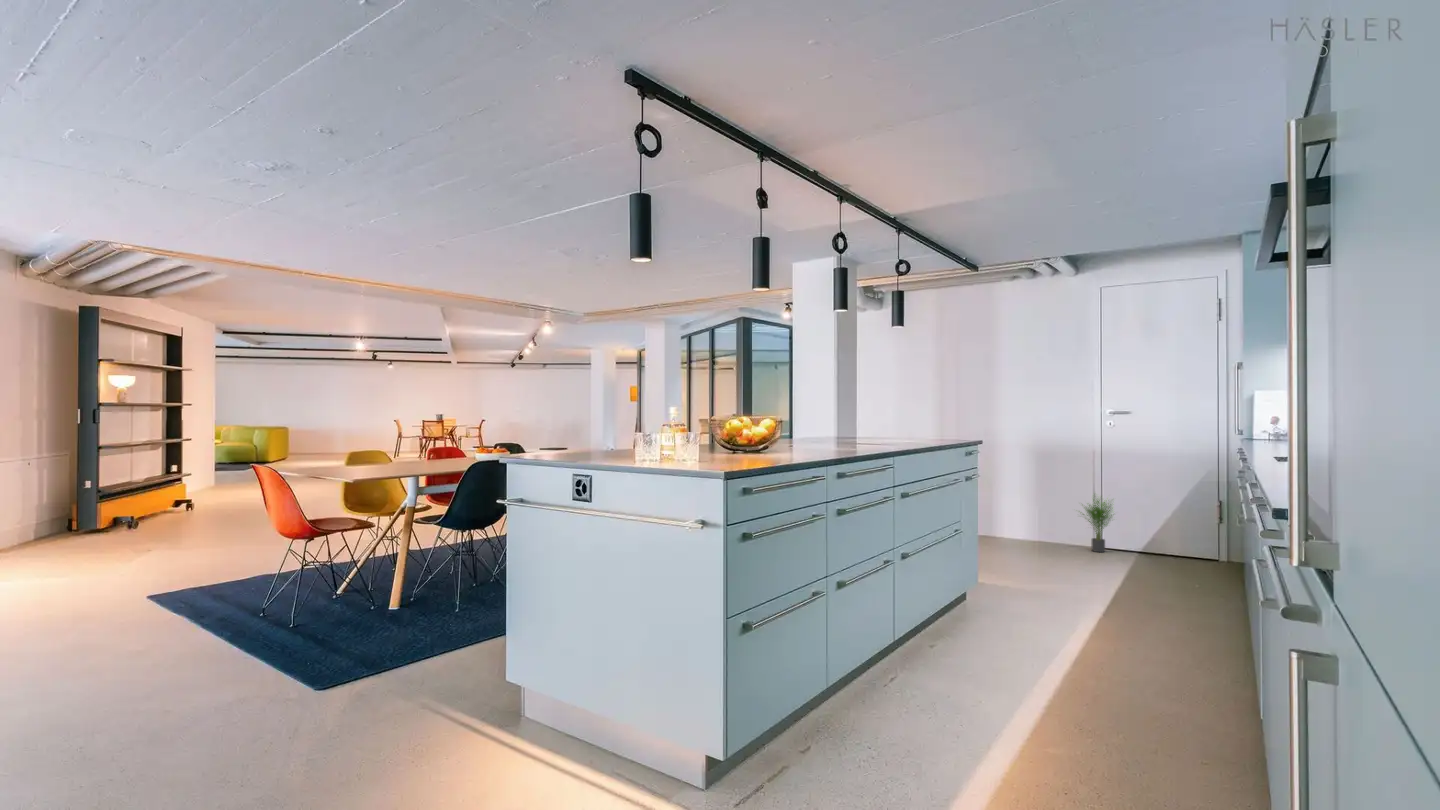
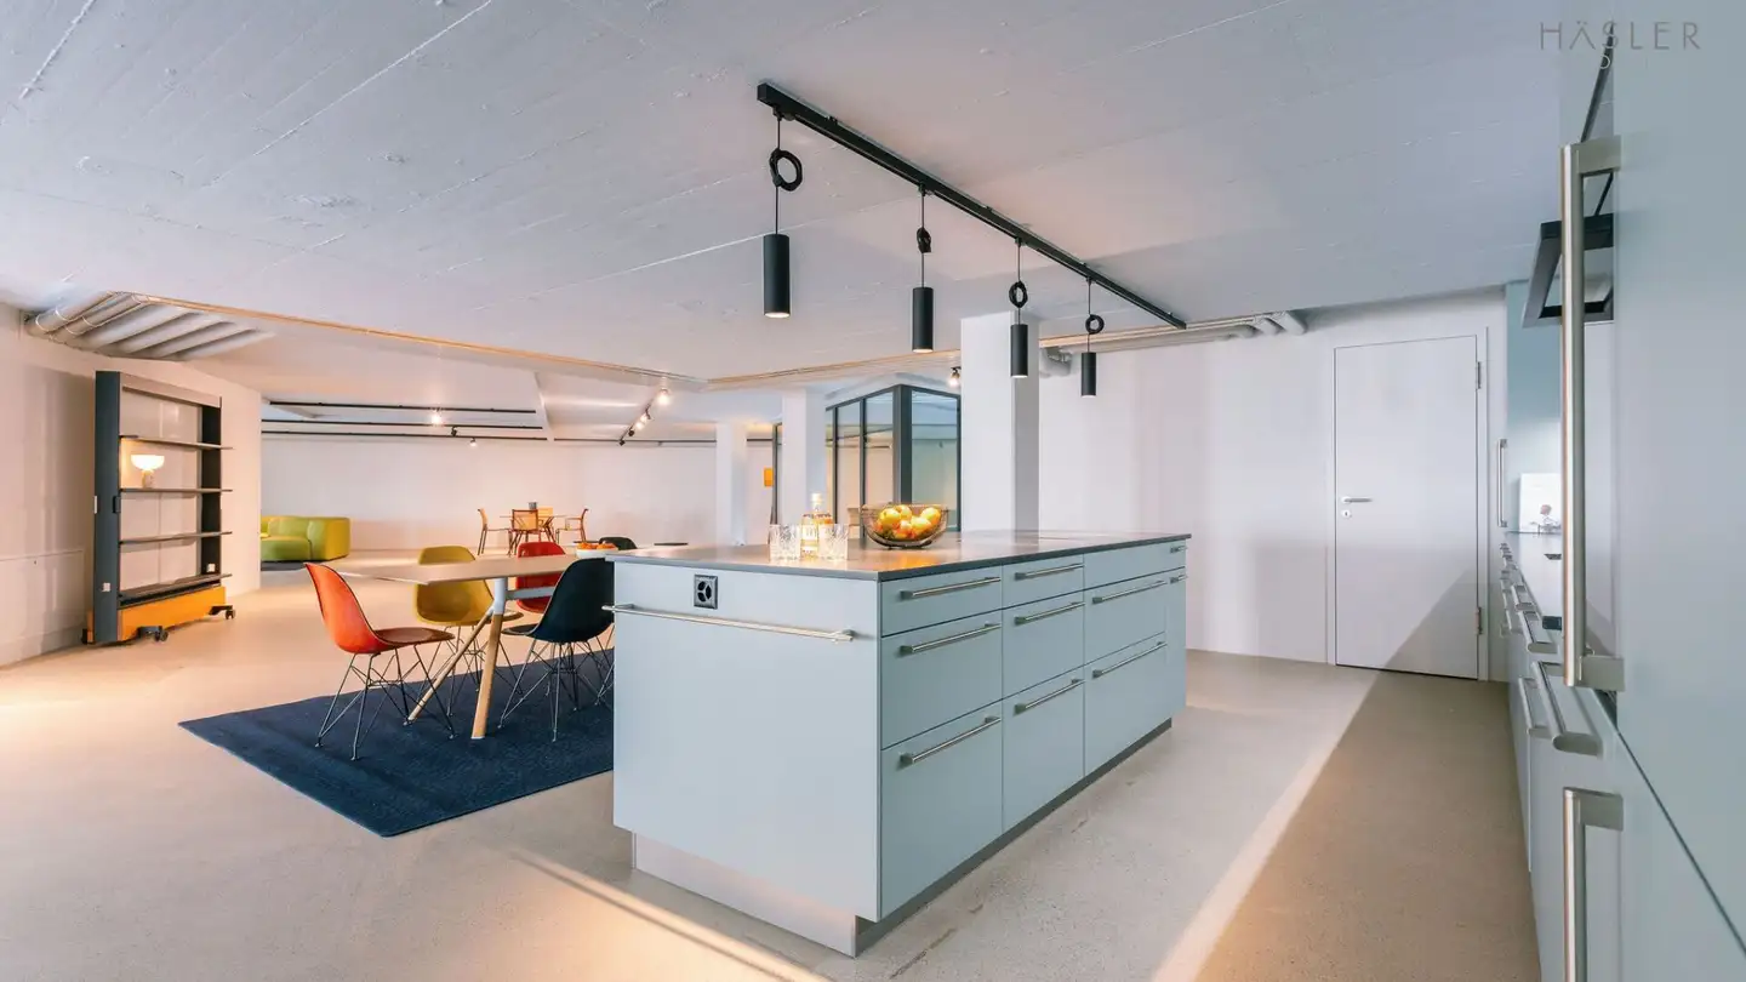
- potted plant (1094, 520)
